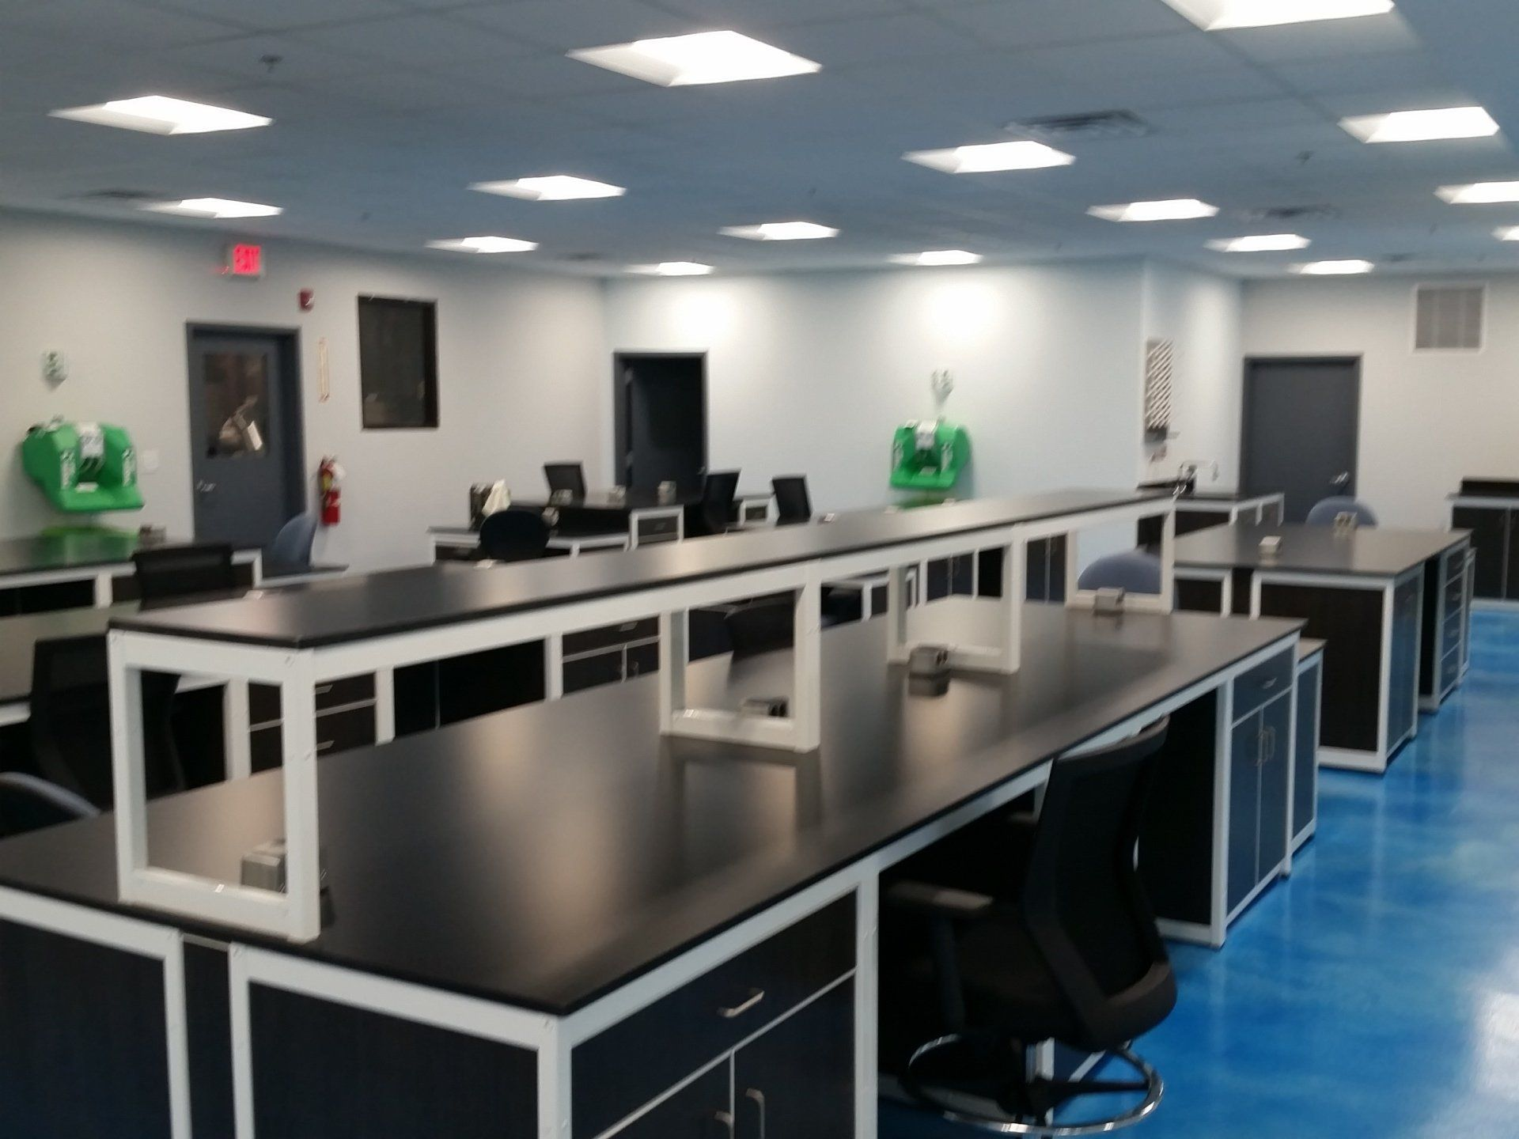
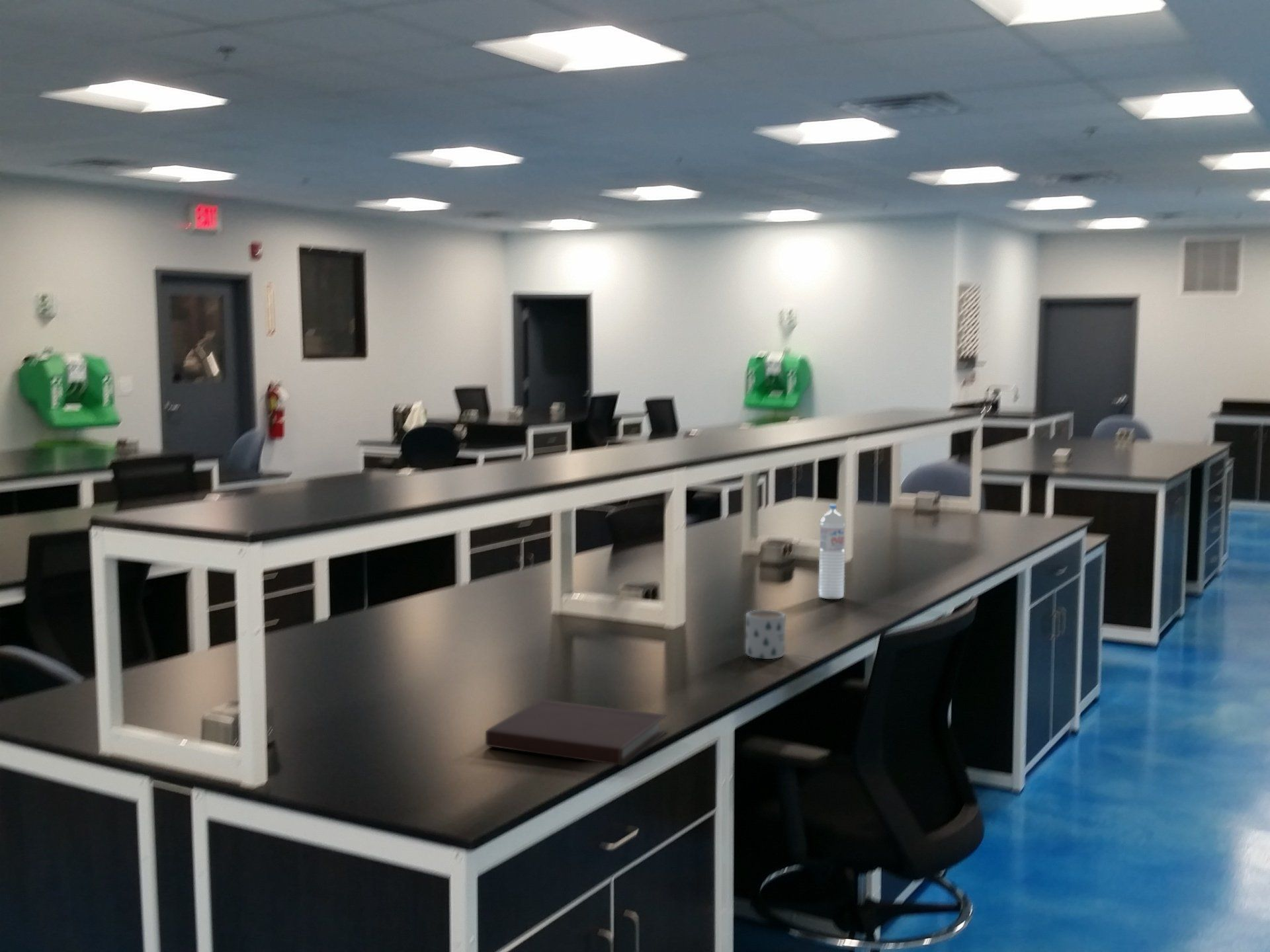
+ mug (767, 633)
+ notebook (578, 731)
+ water bottle (831, 551)
